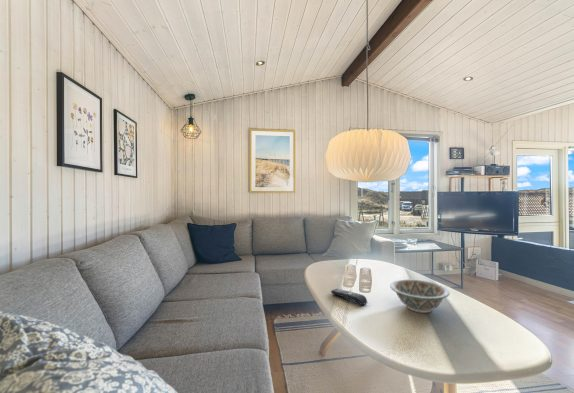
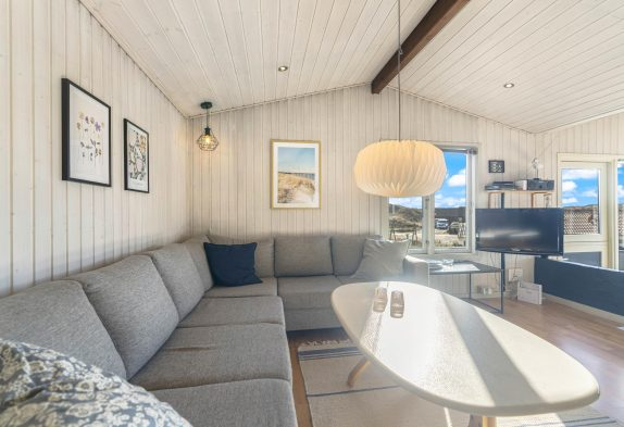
- remote control (348, 295)
- decorative bowl (418, 297)
